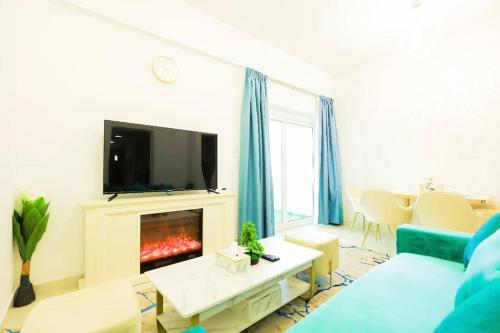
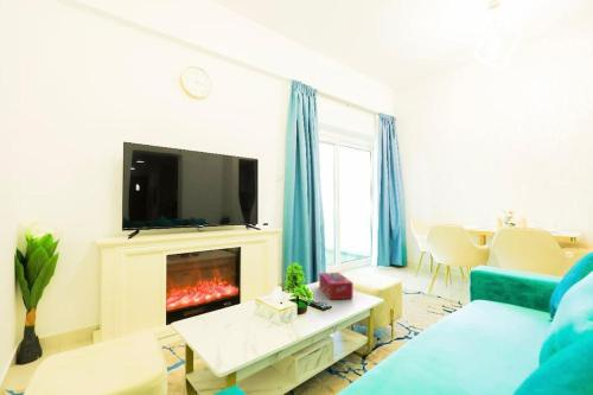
+ tissue box (334, 285)
